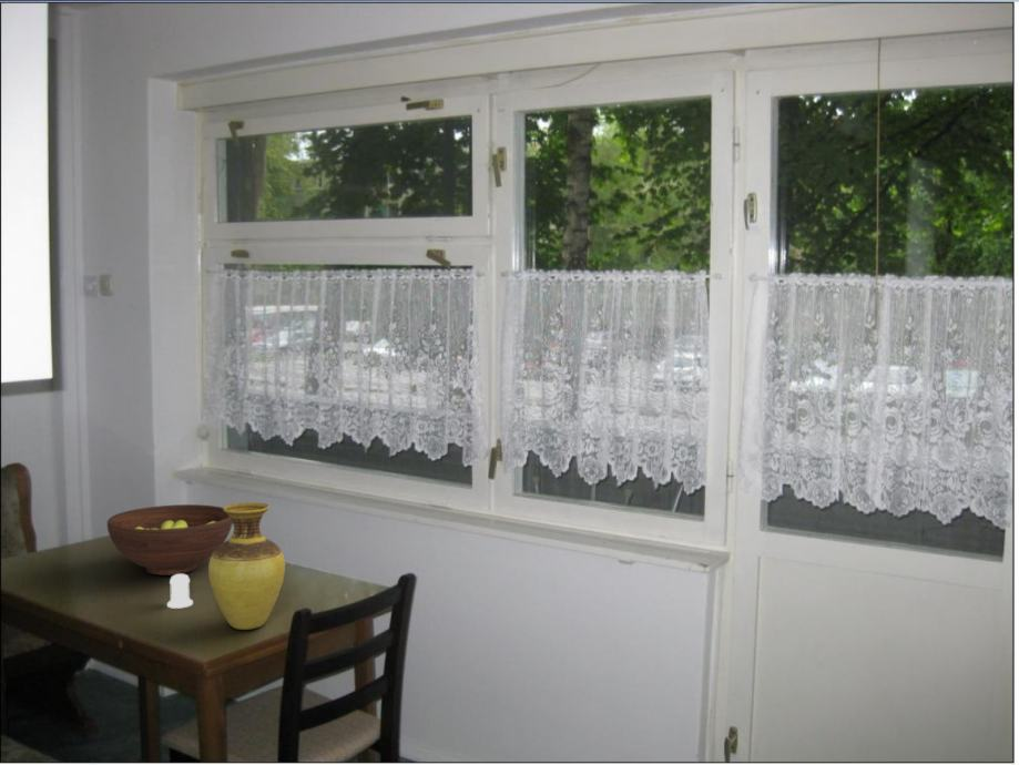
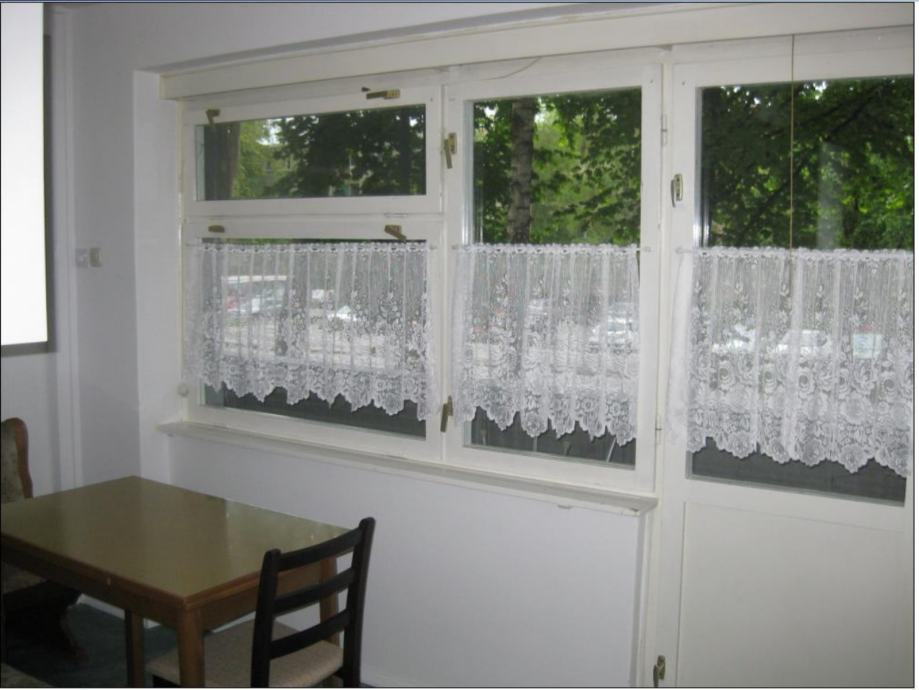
- vase (246, 567)
- salt shaker (180, 589)
- fruit bowl (172, 543)
